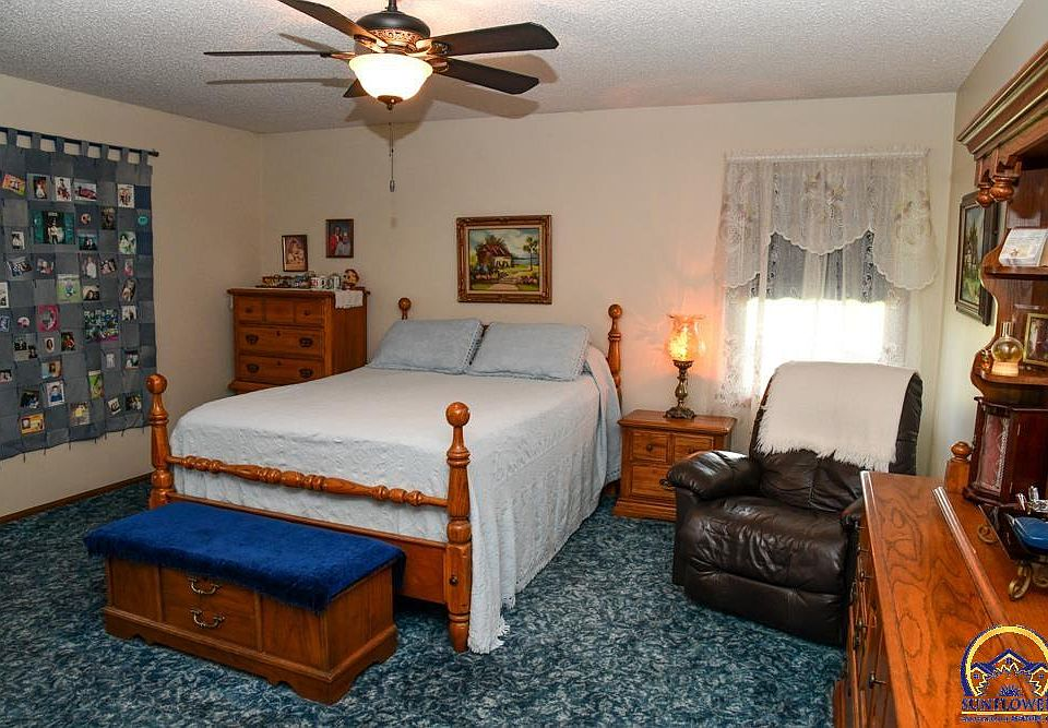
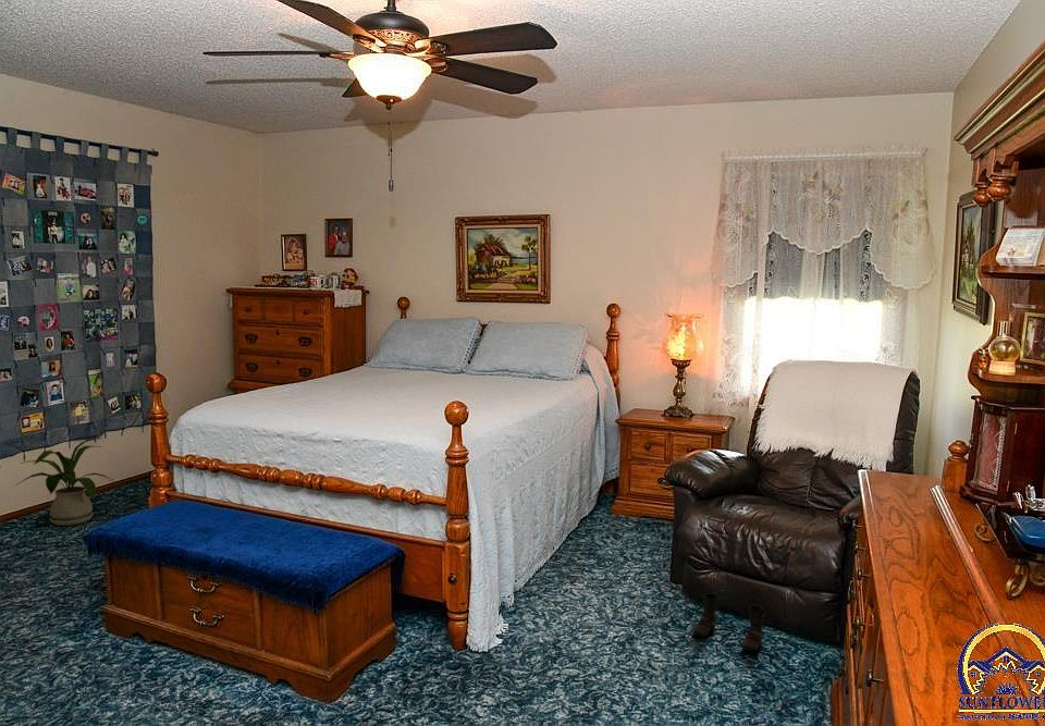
+ house plant (66, 478)
+ boots (715, 622)
